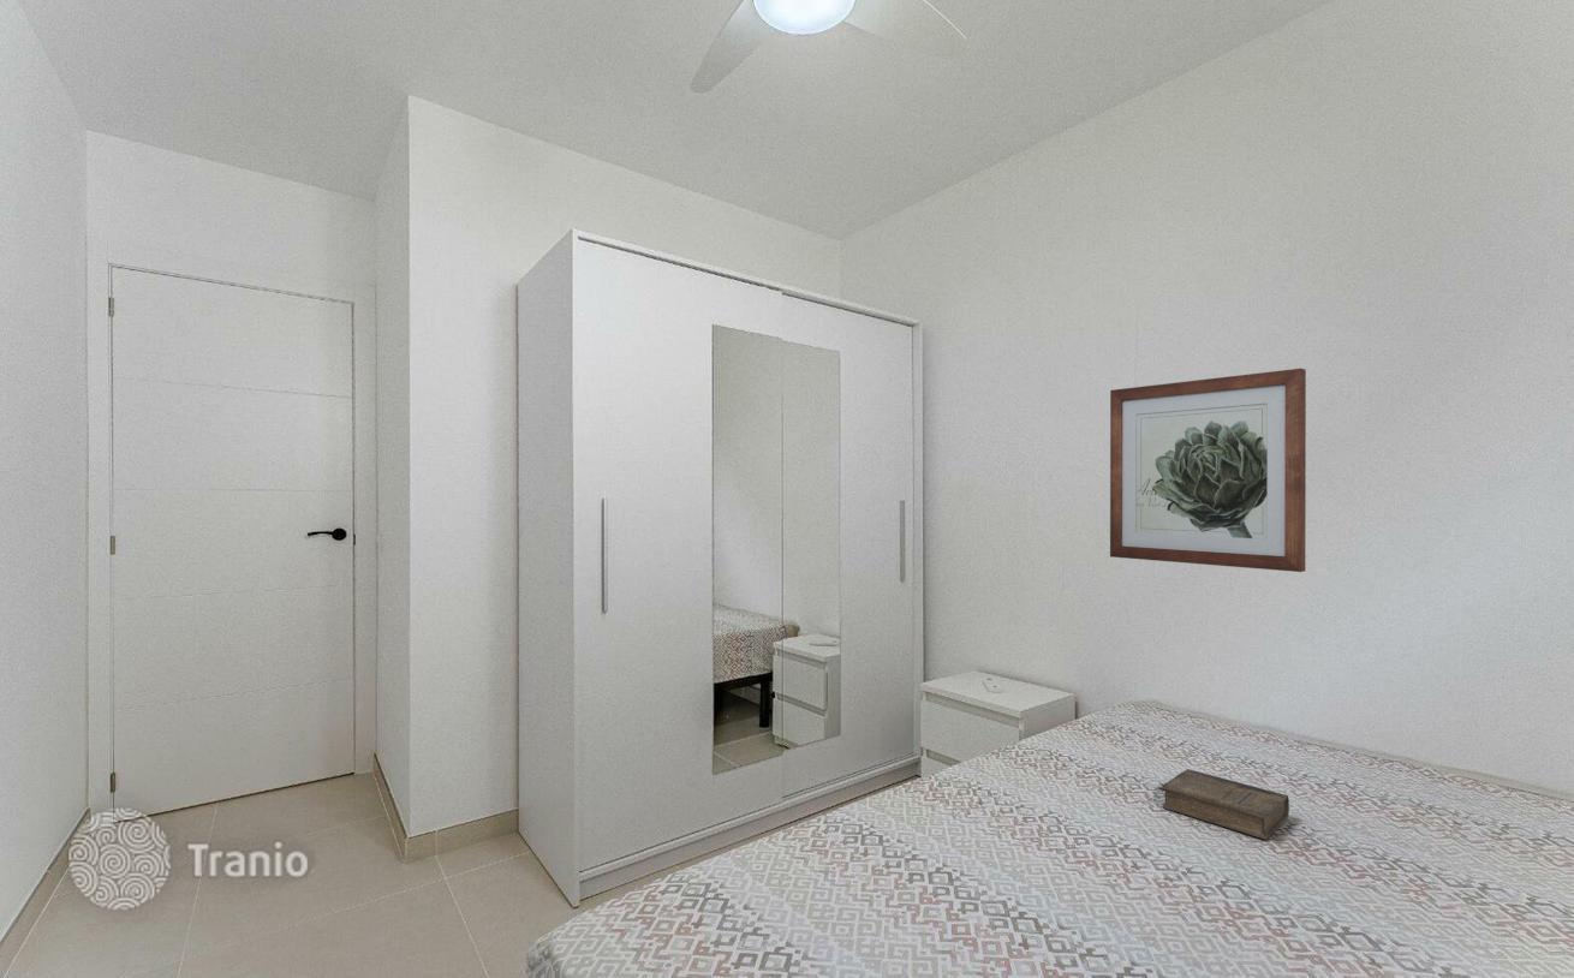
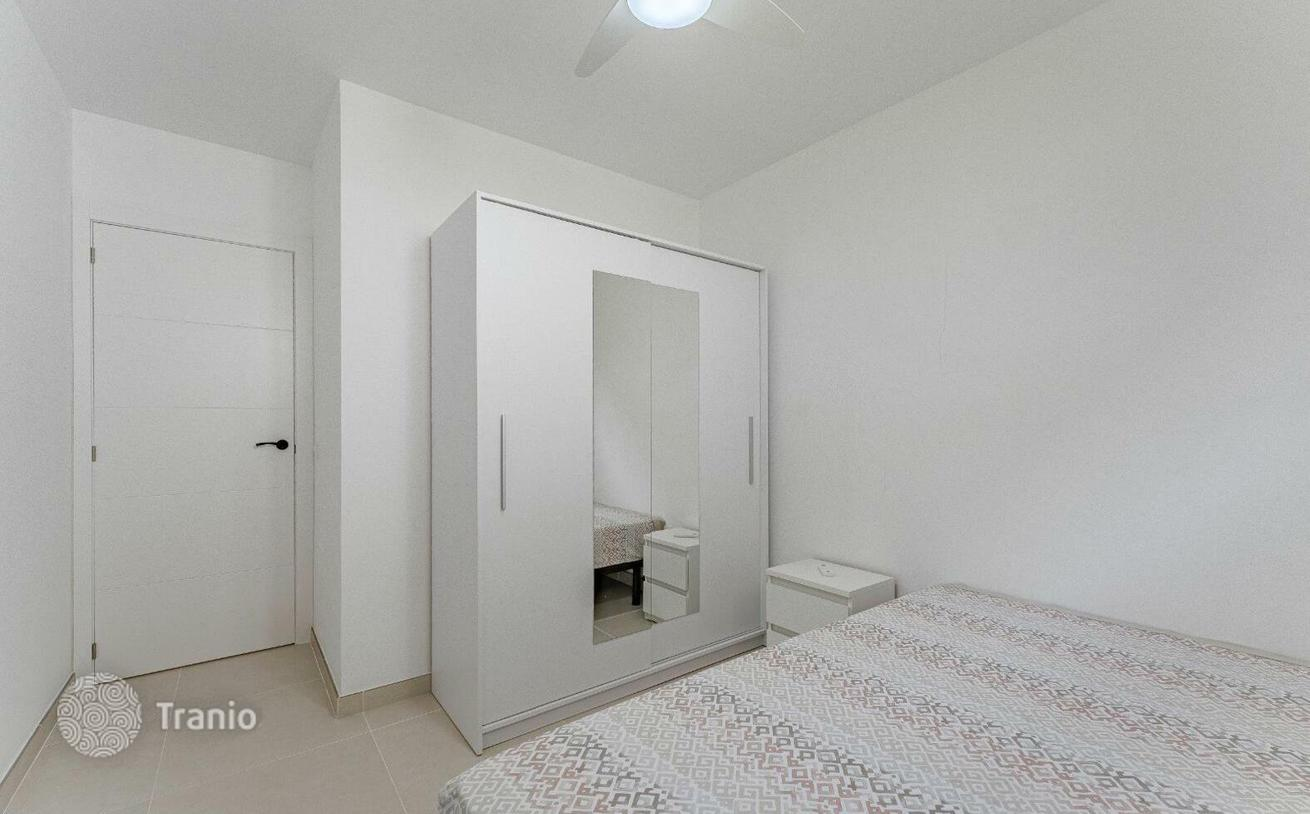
- wall art (1198, 471)
- book (1210, 797)
